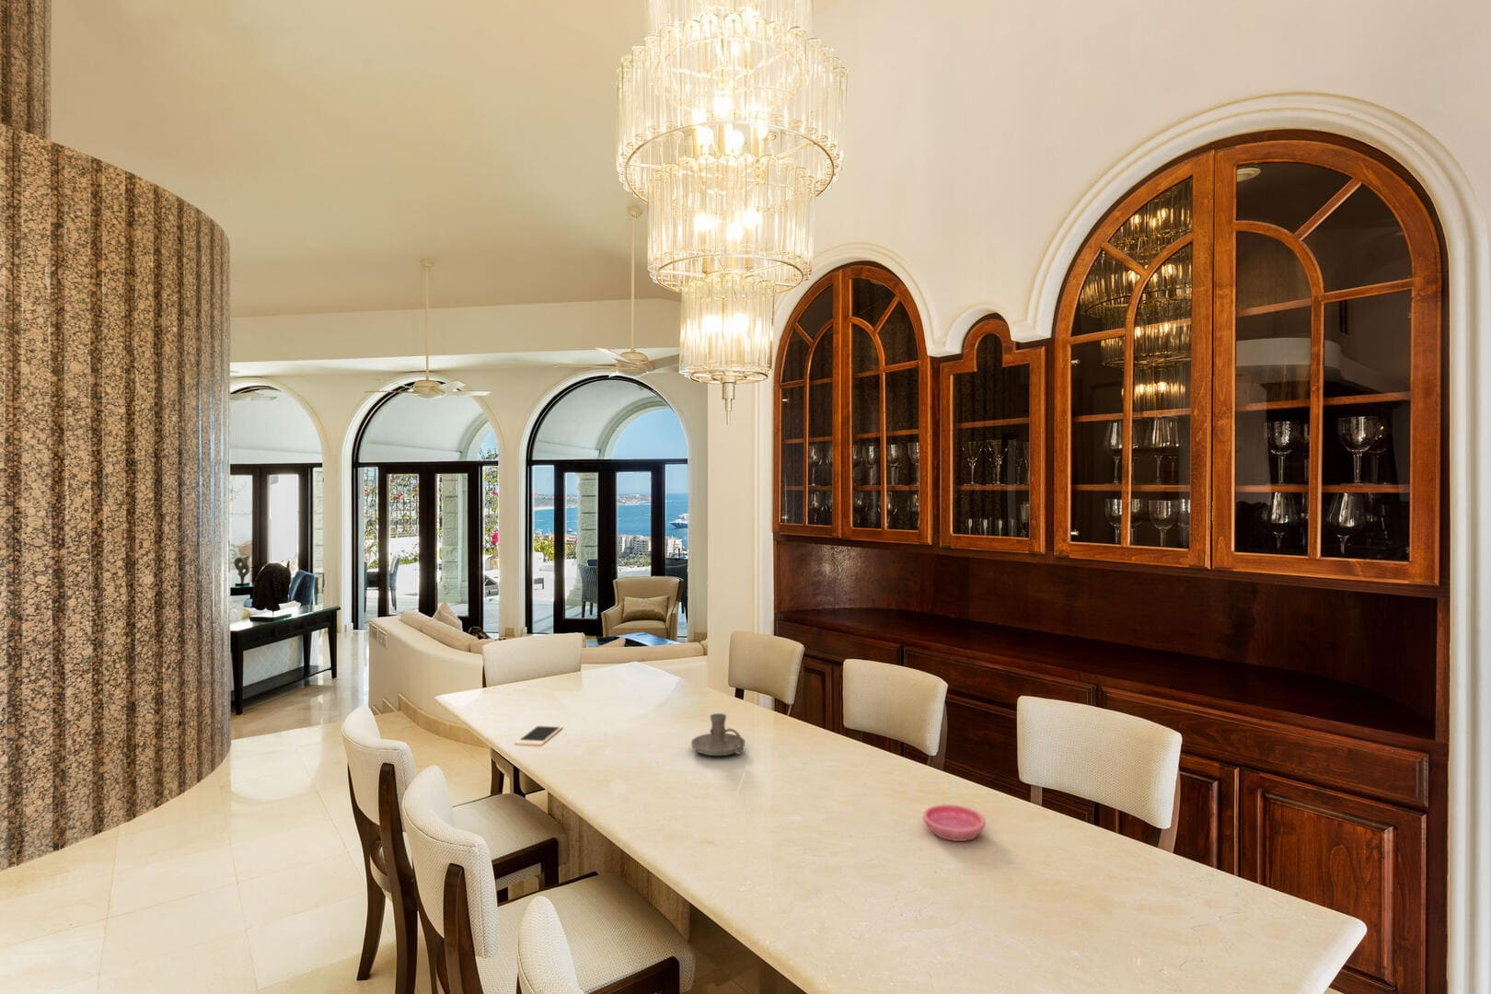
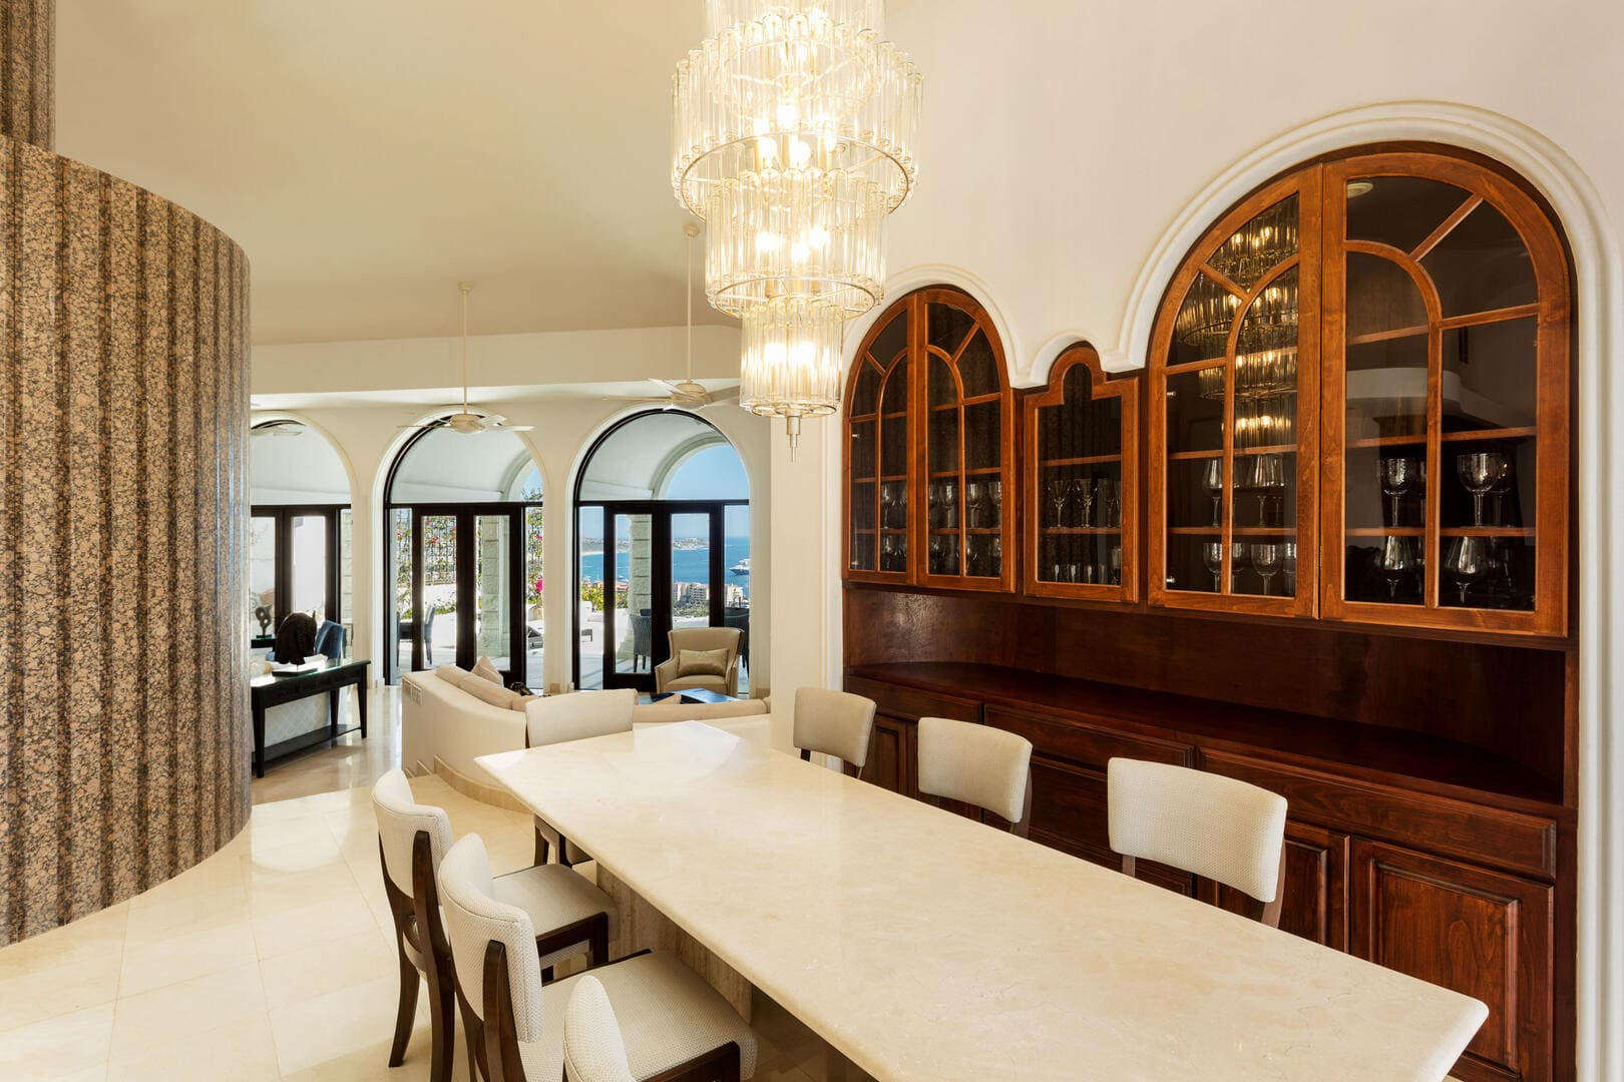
- saucer (953, 824)
- candle holder (721, 734)
- cell phone (539, 734)
